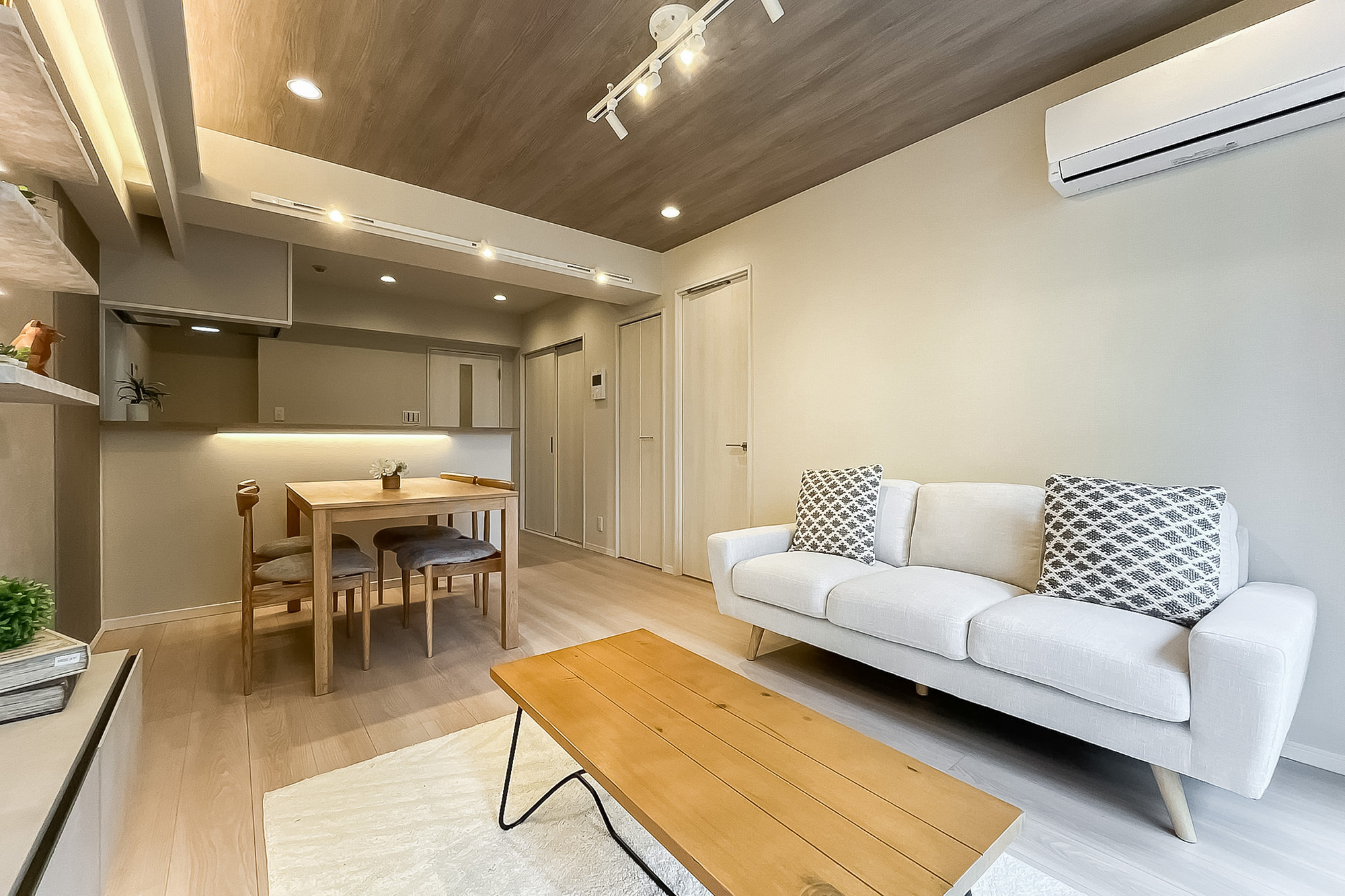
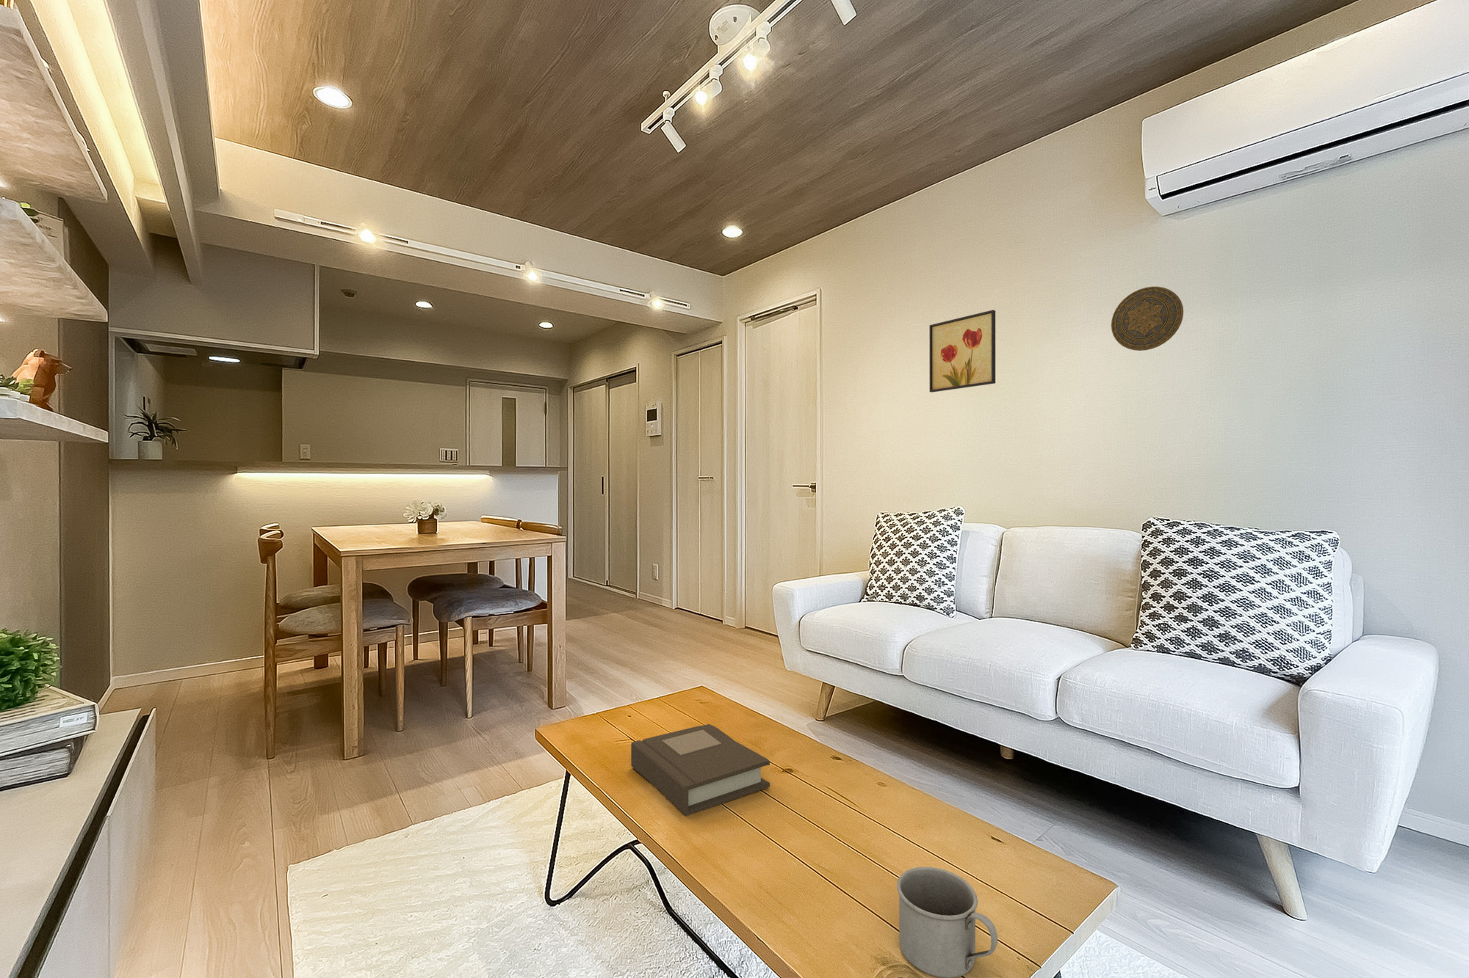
+ wall art (961, 353)
+ mug (943, 922)
+ book (698, 763)
+ decorative plate (1145, 319)
